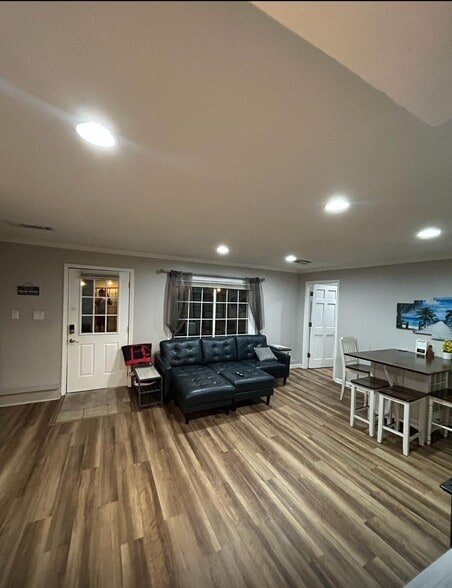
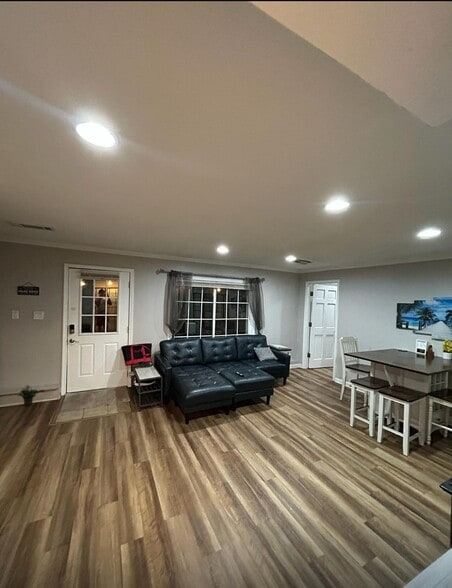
+ potted plant (31, 394)
